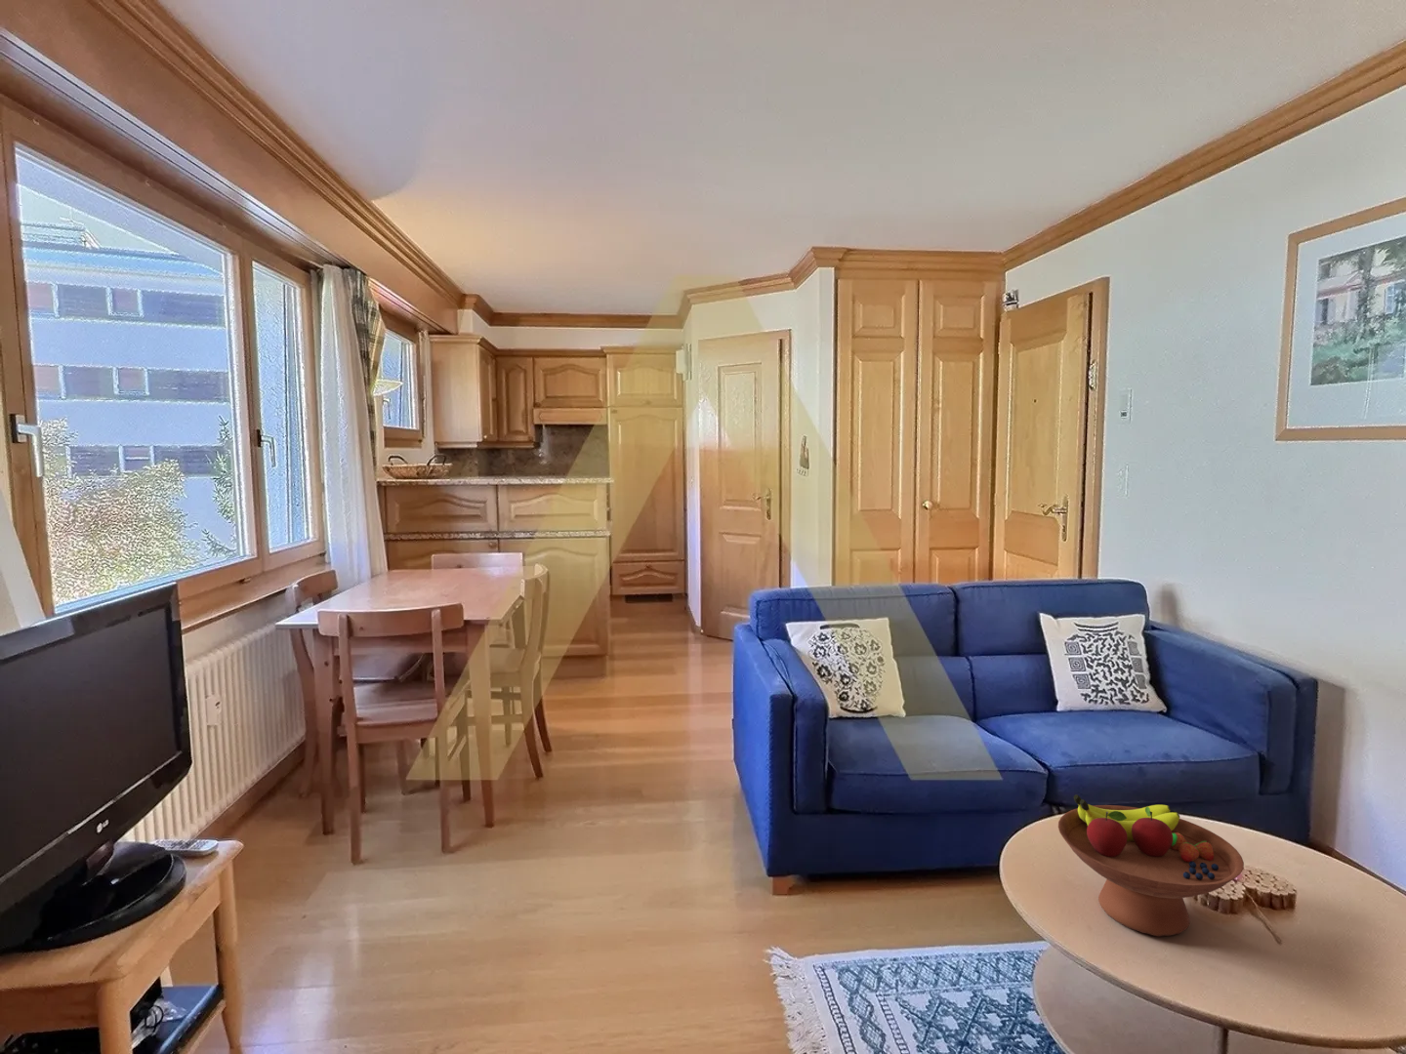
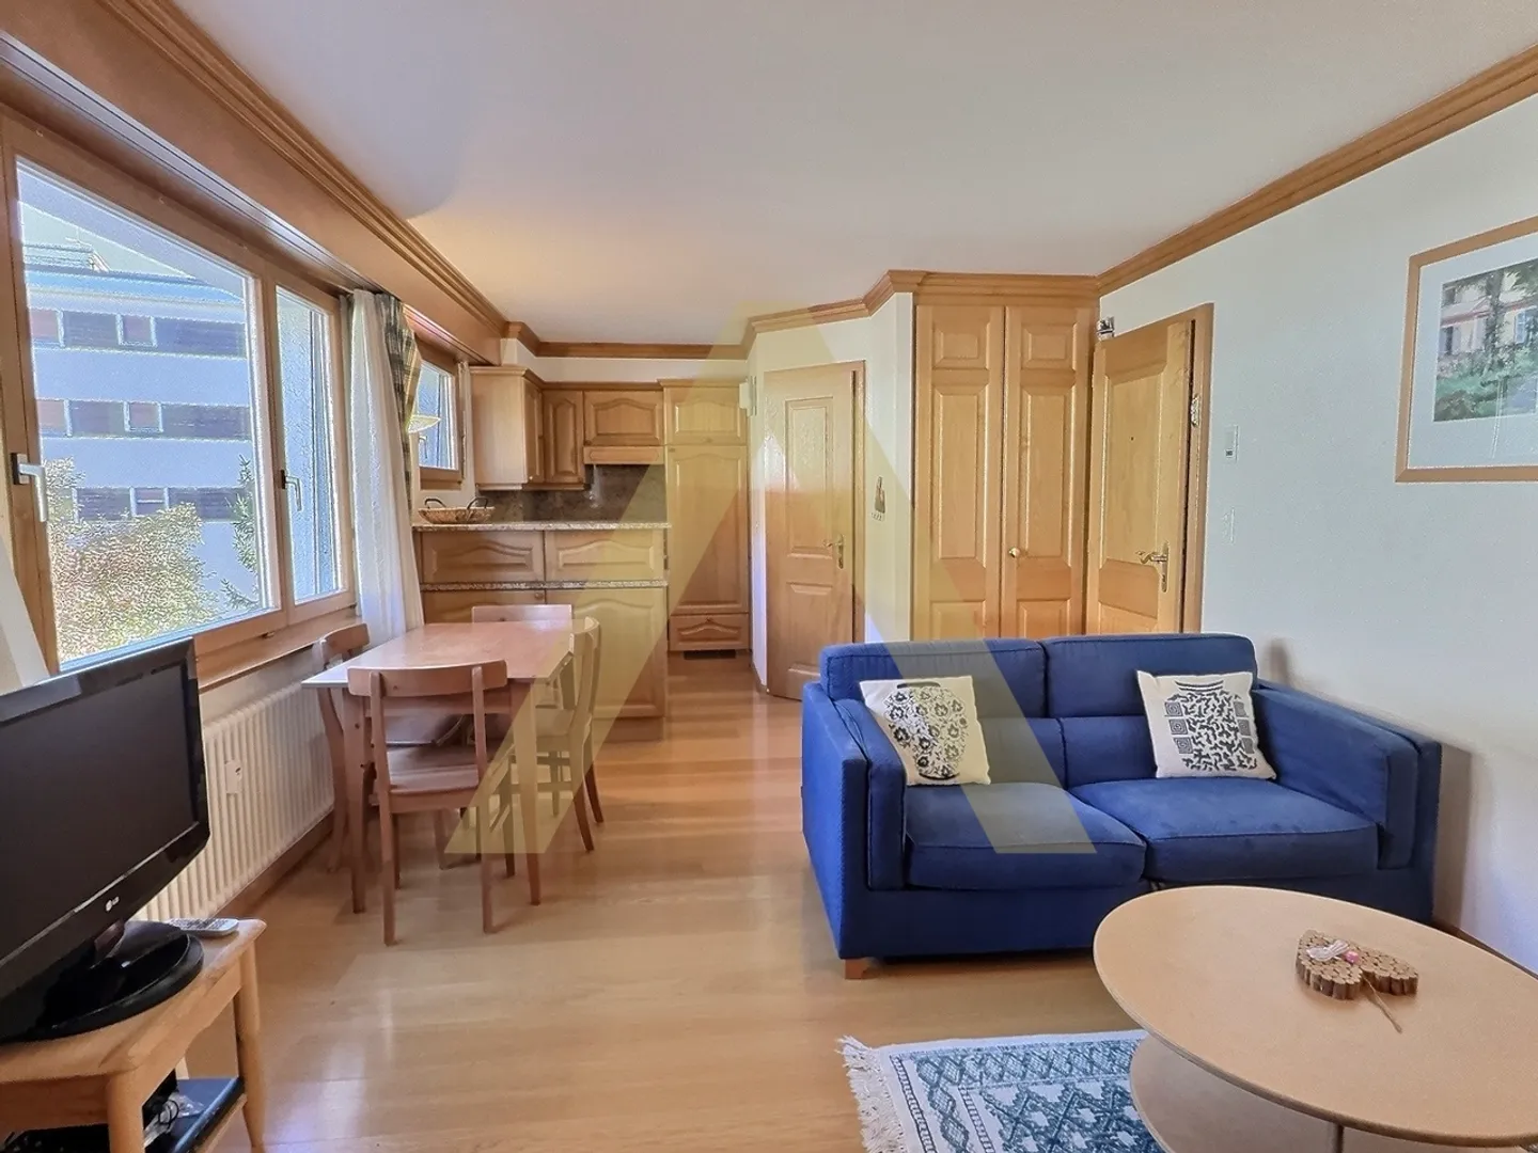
- fruit bowl (1145, 862)
